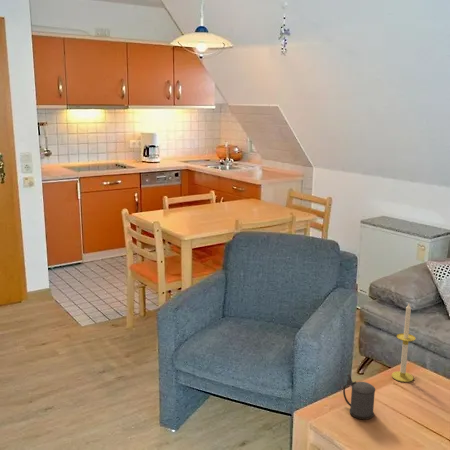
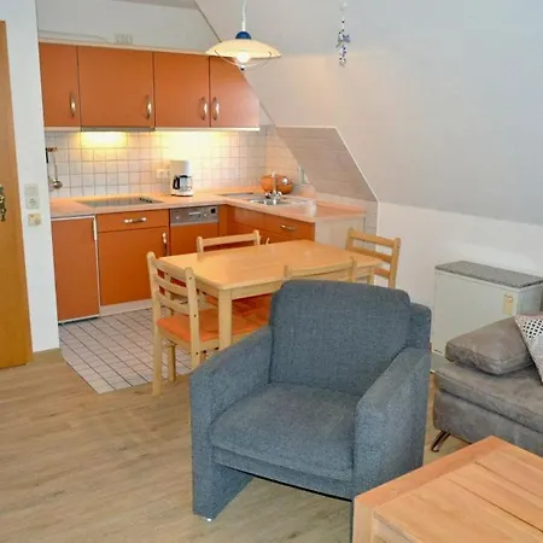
- candle (405, 340)
- beer stein (358, 395)
